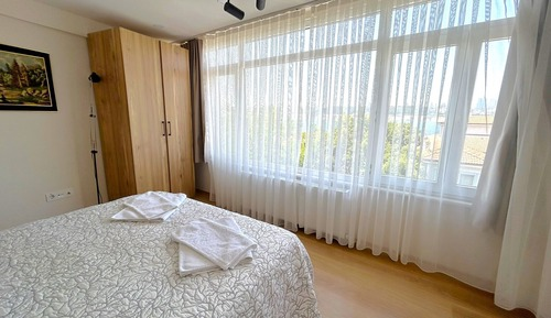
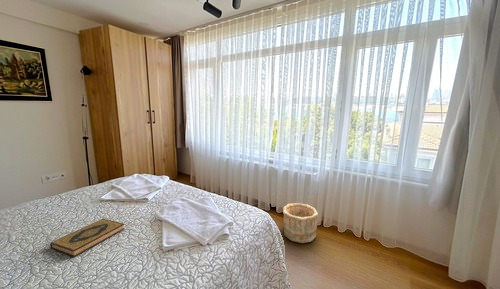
+ hardback book (90, 235)
+ wooden bucket (299, 221)
